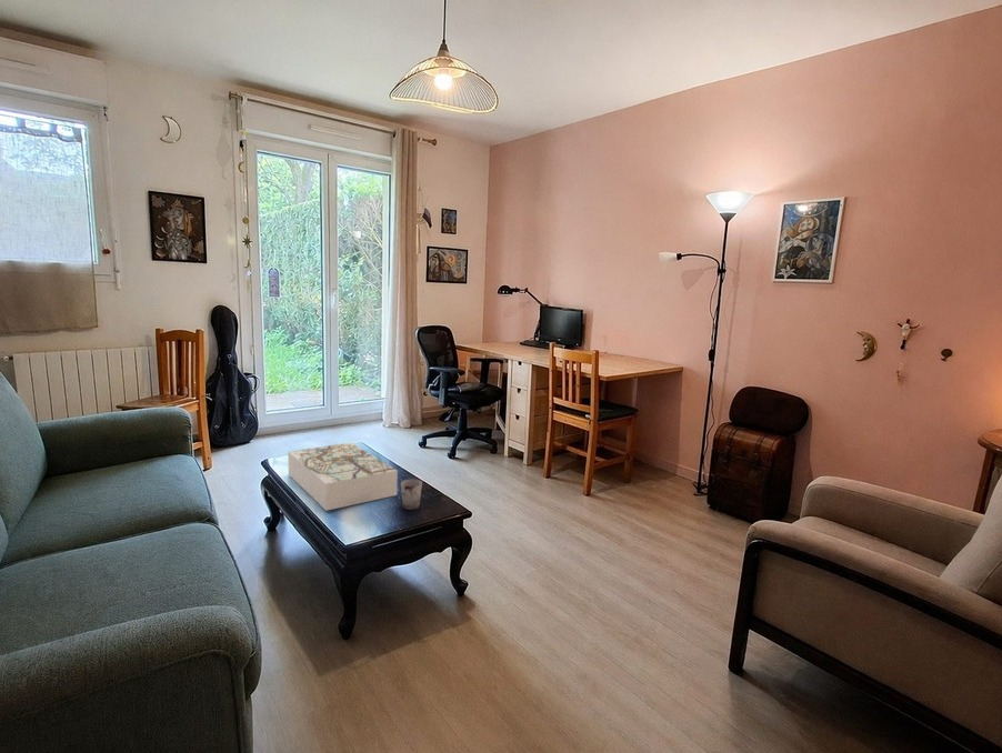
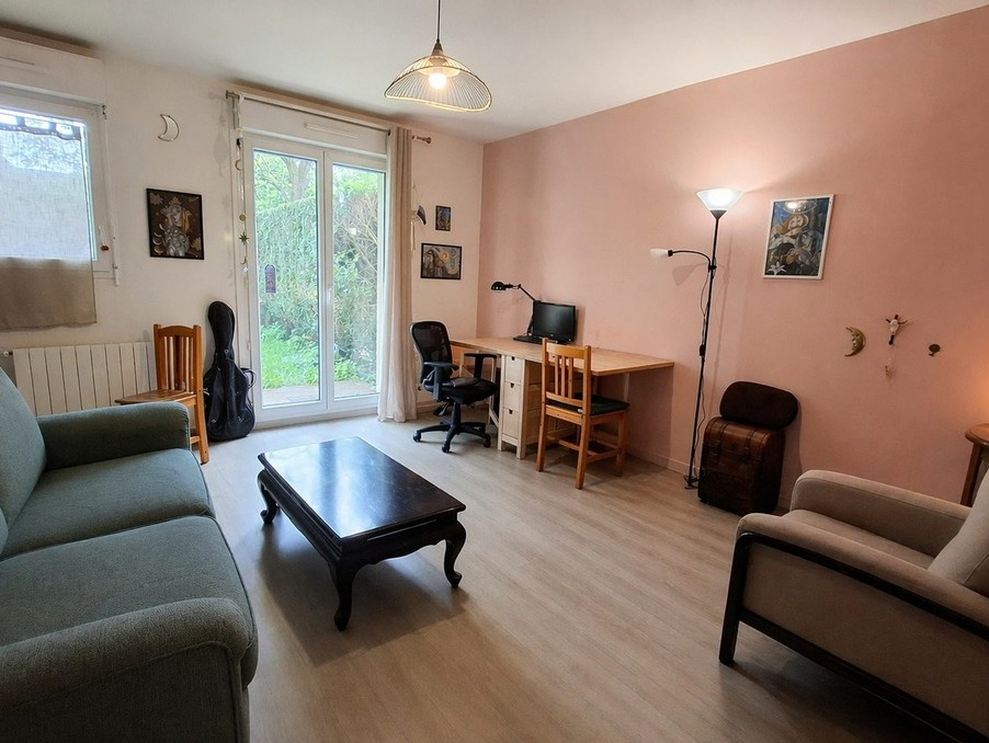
- board game (340, 472)
- cup (412, 495)
